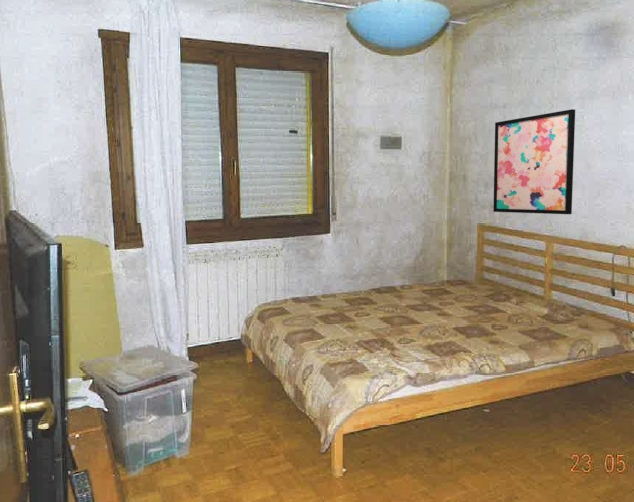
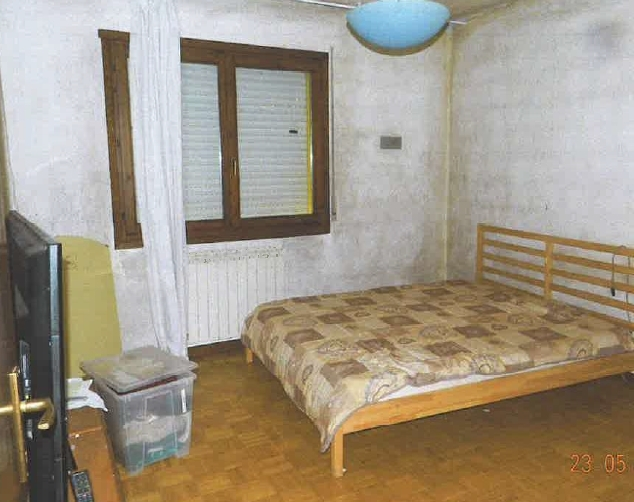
- wall art (530, 165)
